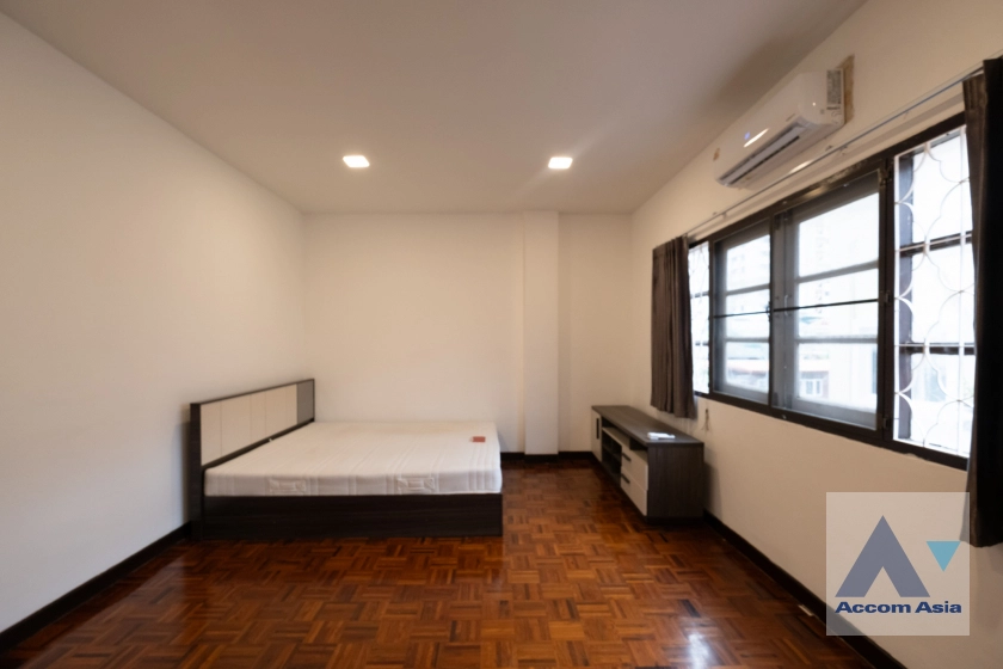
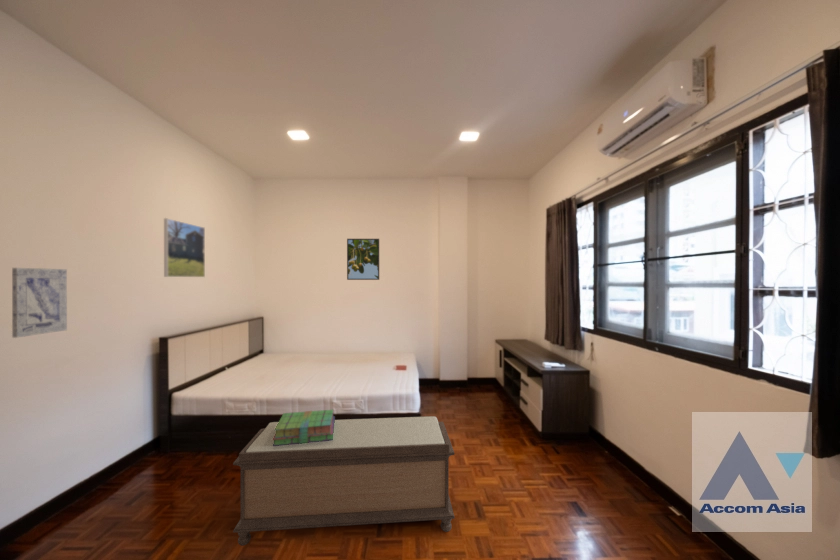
+ stack of books (306, 425)
+ wall art (41, 301)
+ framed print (363, 259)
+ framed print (186, 250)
+ bench (351, 473)
